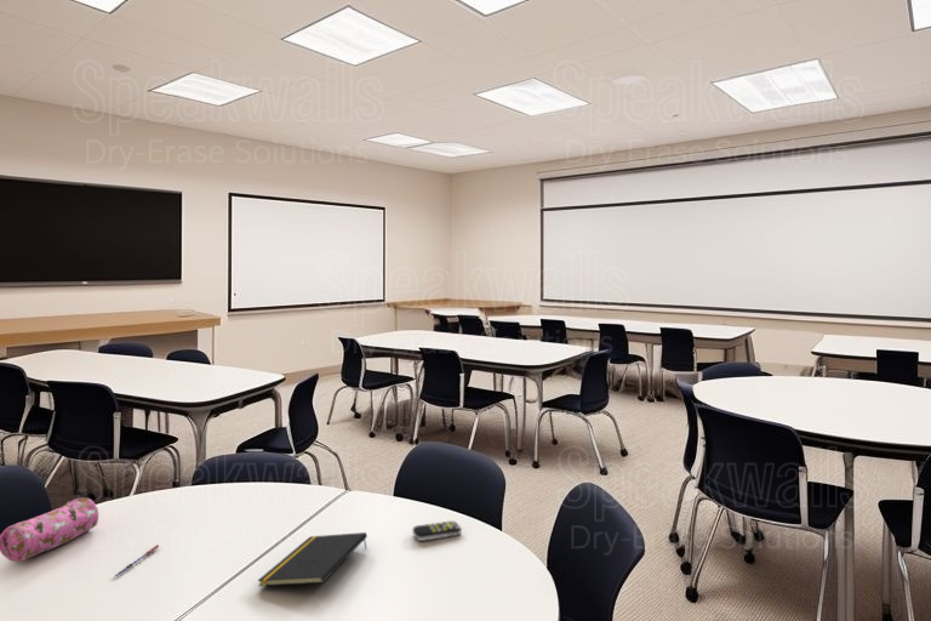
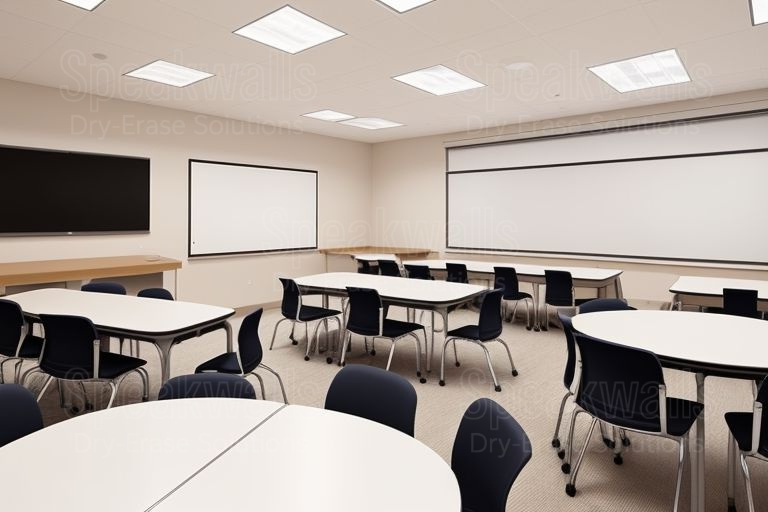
- remote control (436, 530)
- notepad (315, 557)
- pencil case (51, 528)
- pen (137, 559)
